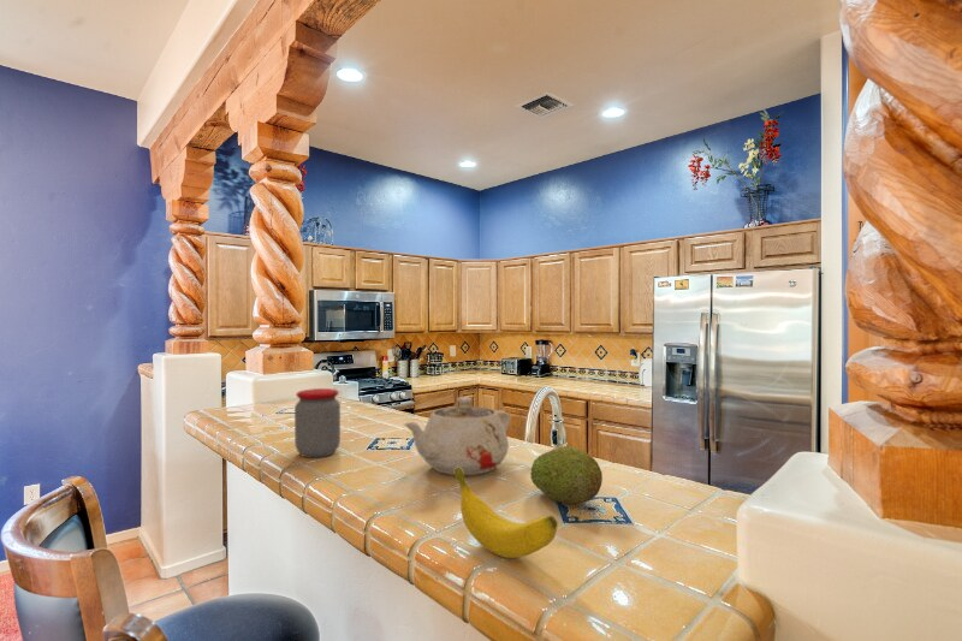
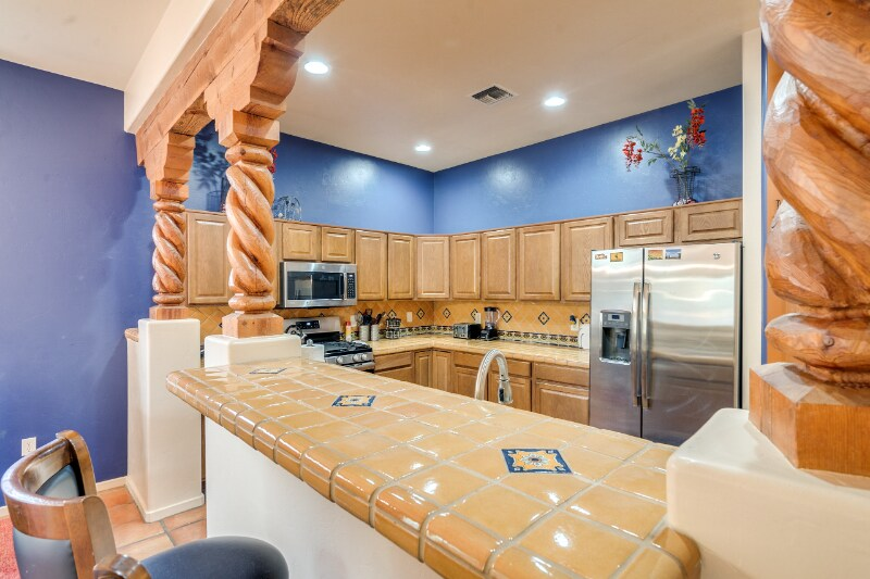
- teapot (461, 433)
- fruit (562, 473)
- banana (501, 517)
- jar (317, 421)
